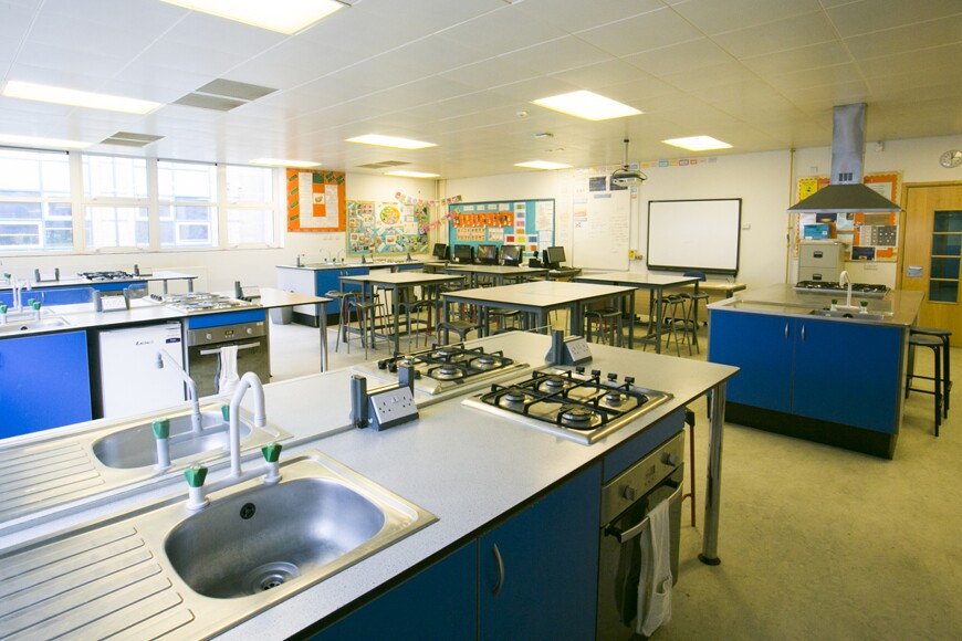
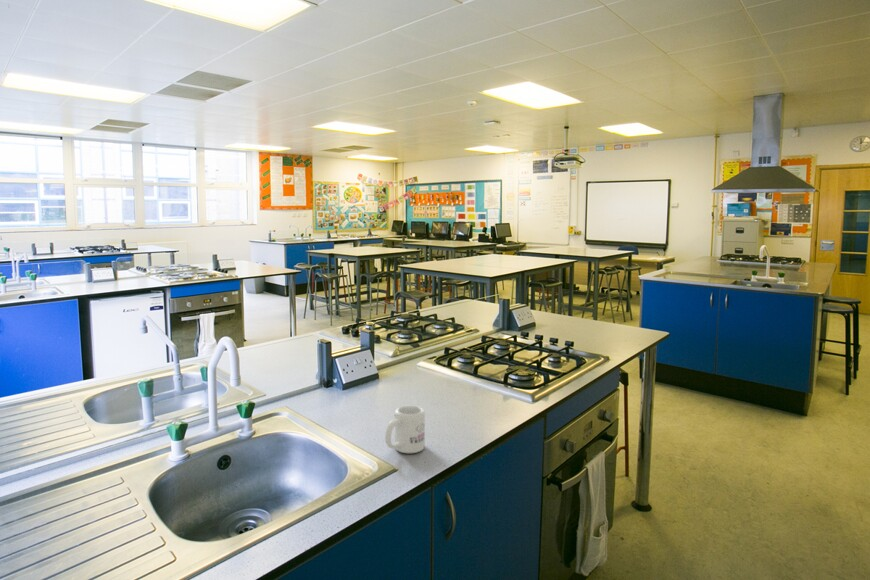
+ mug (403, 431)
